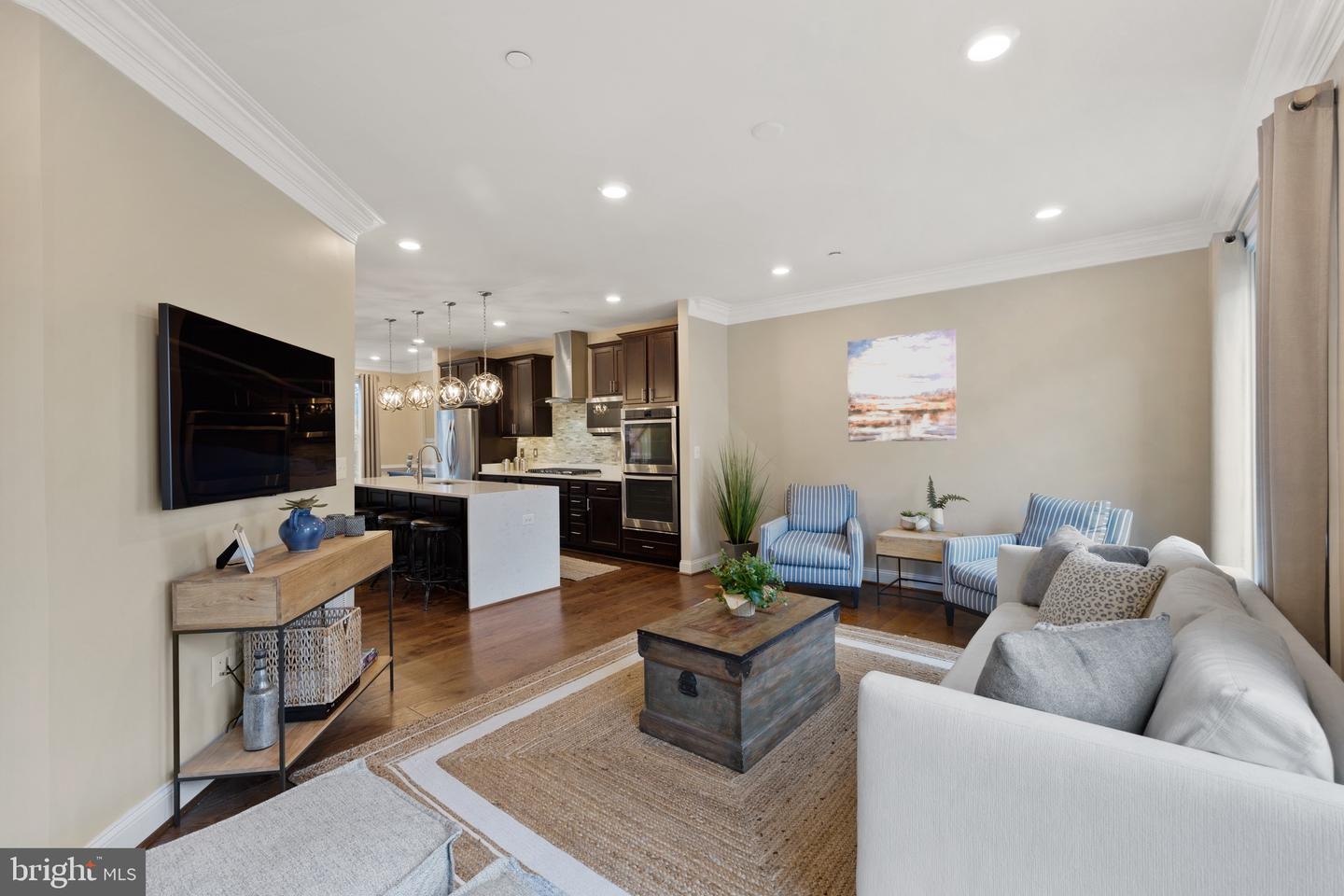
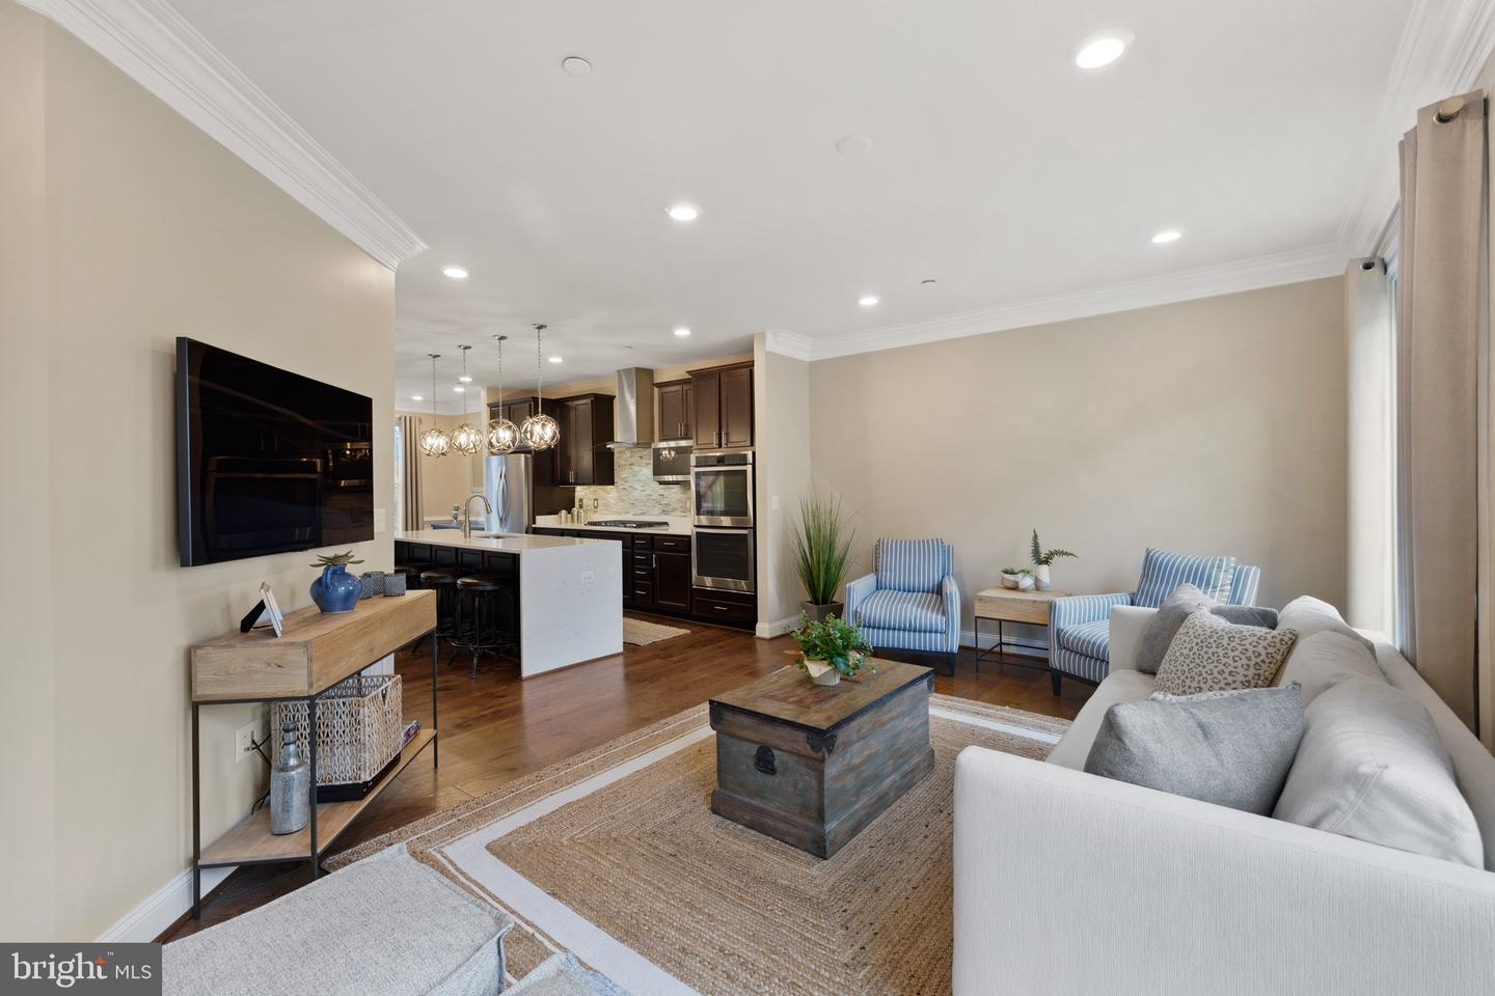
- wall art (899, 388)
